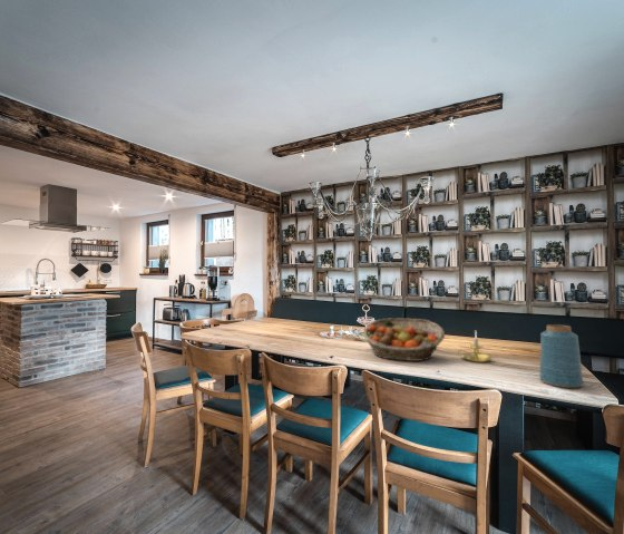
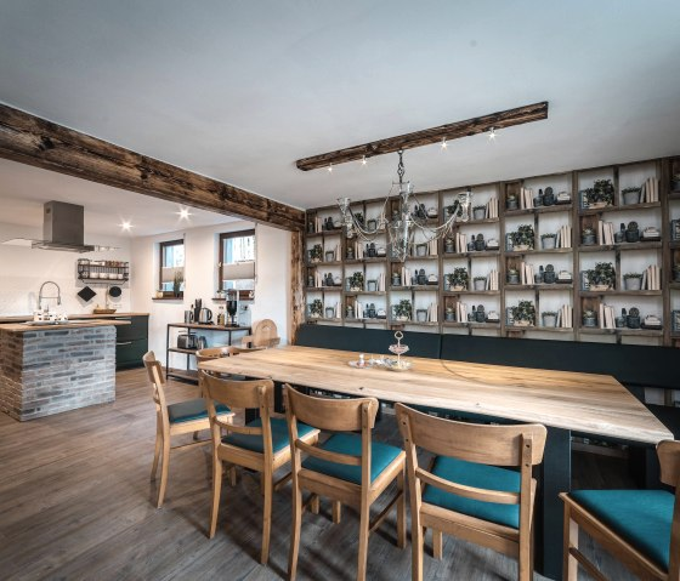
- candle holder (474, 344)
- vase (559, 353)
- fruit basket (402, 338)
